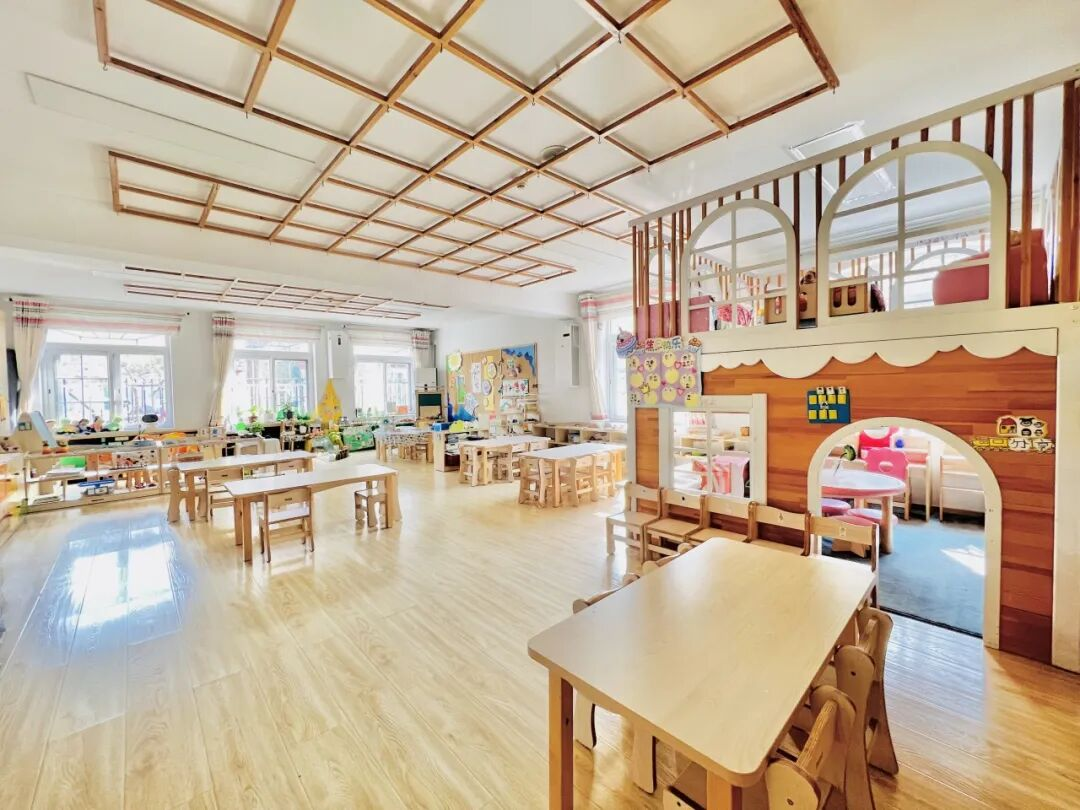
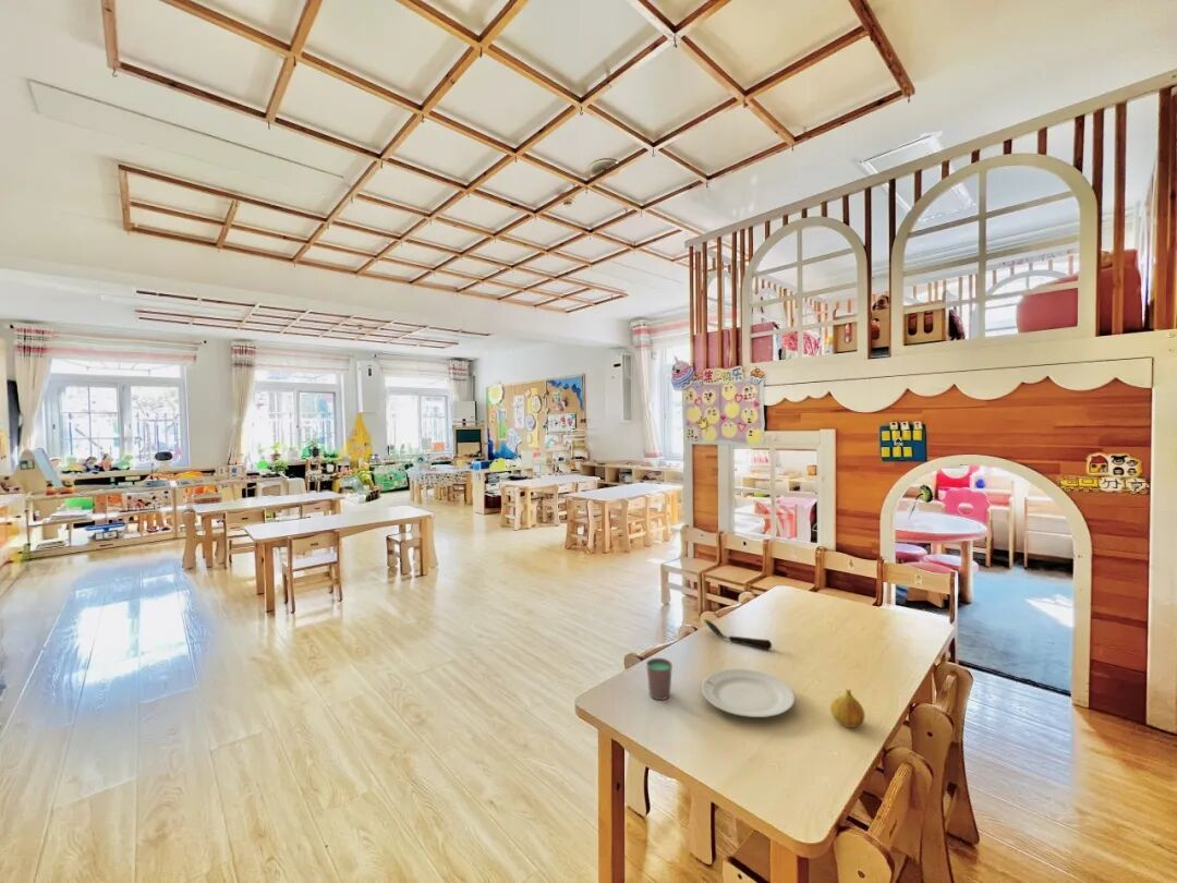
+ fruit (847, 705)
+ spoon (736, 637)
+ chinaware (747, 694)
+ cup (659, 679)
